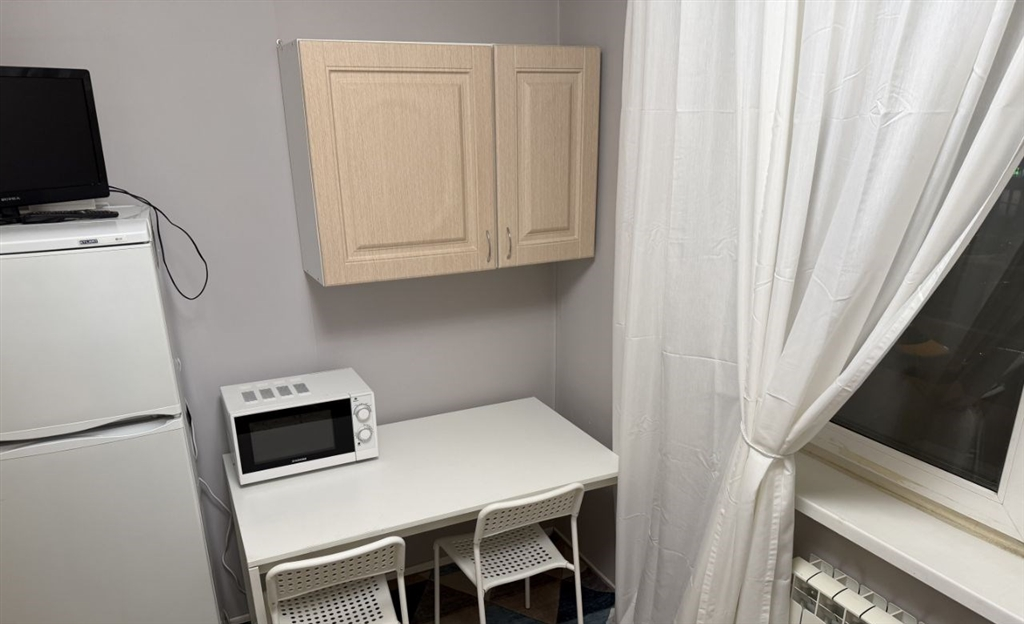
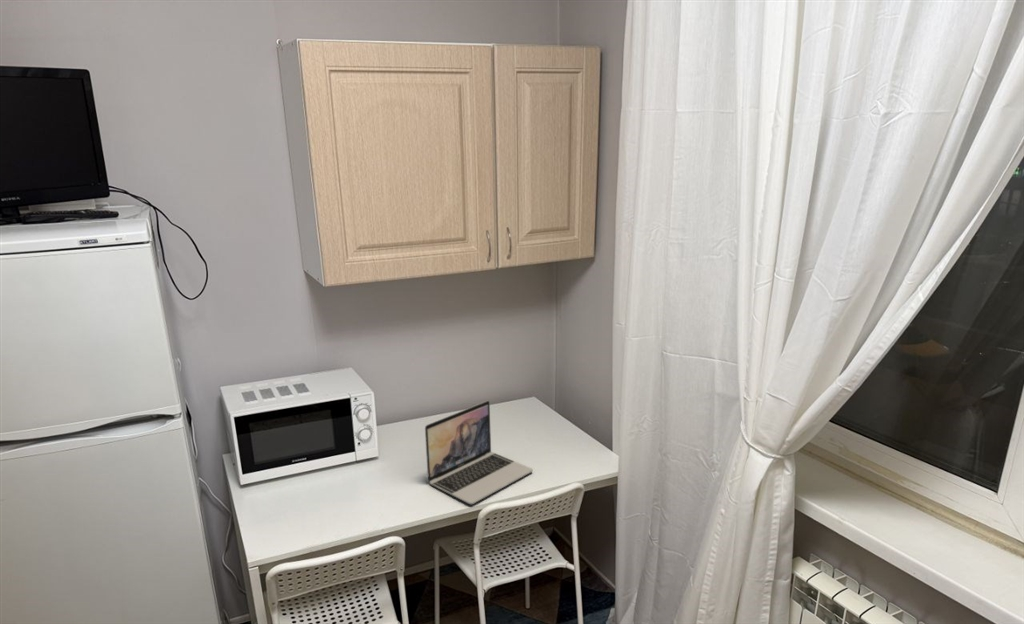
+ laptop (480, 449)
